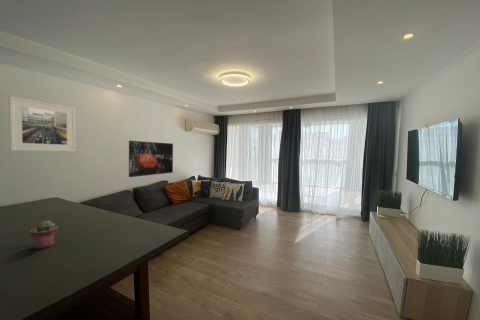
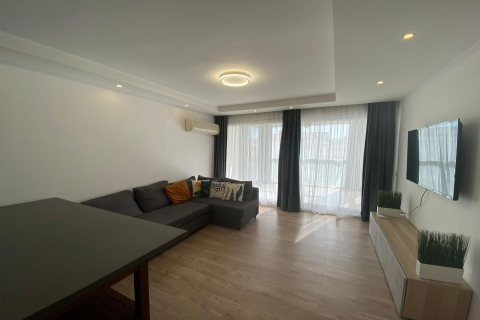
- potted succulent (44, 233)
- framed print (46, 127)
- wall art (153, 158)
